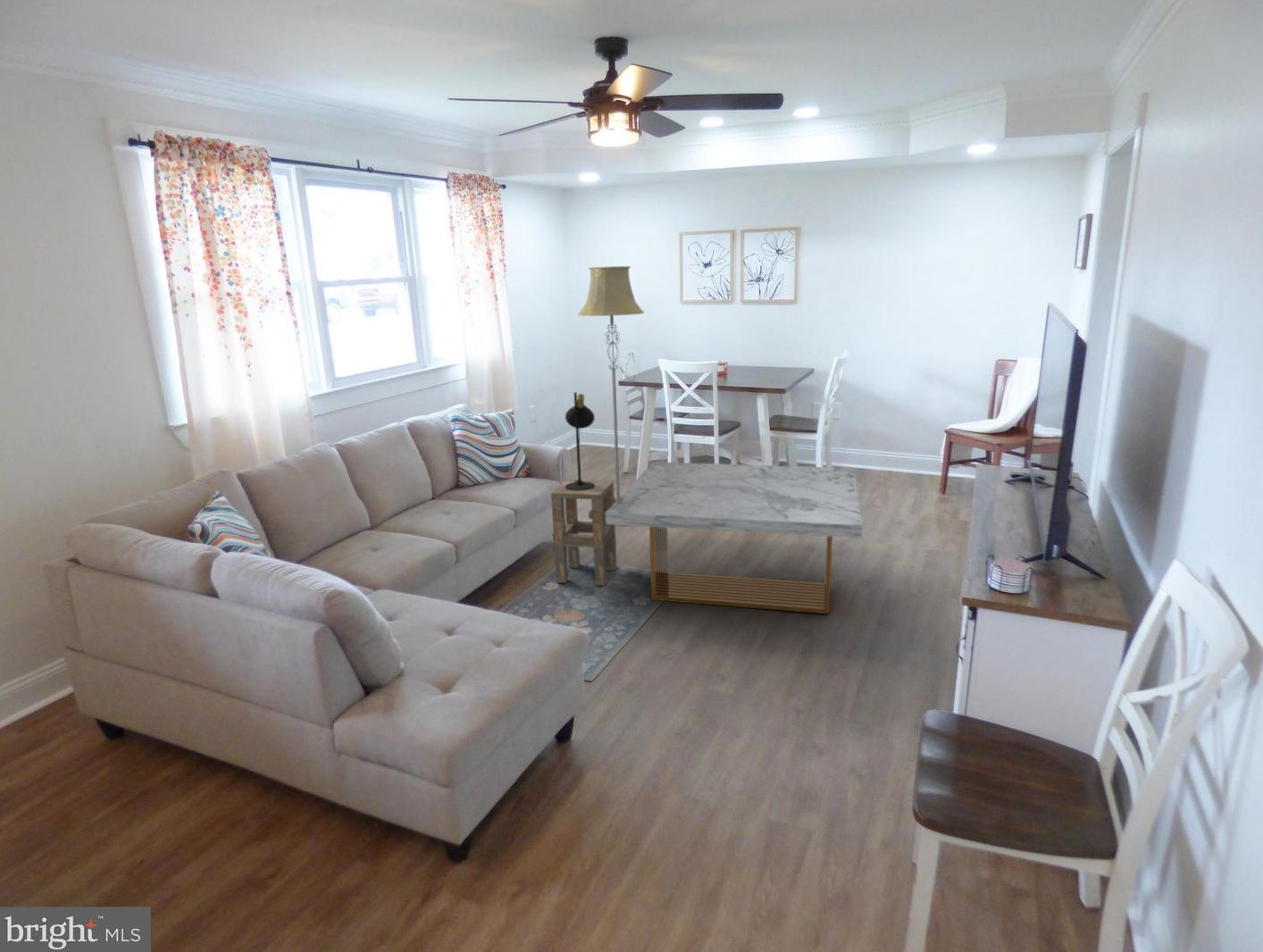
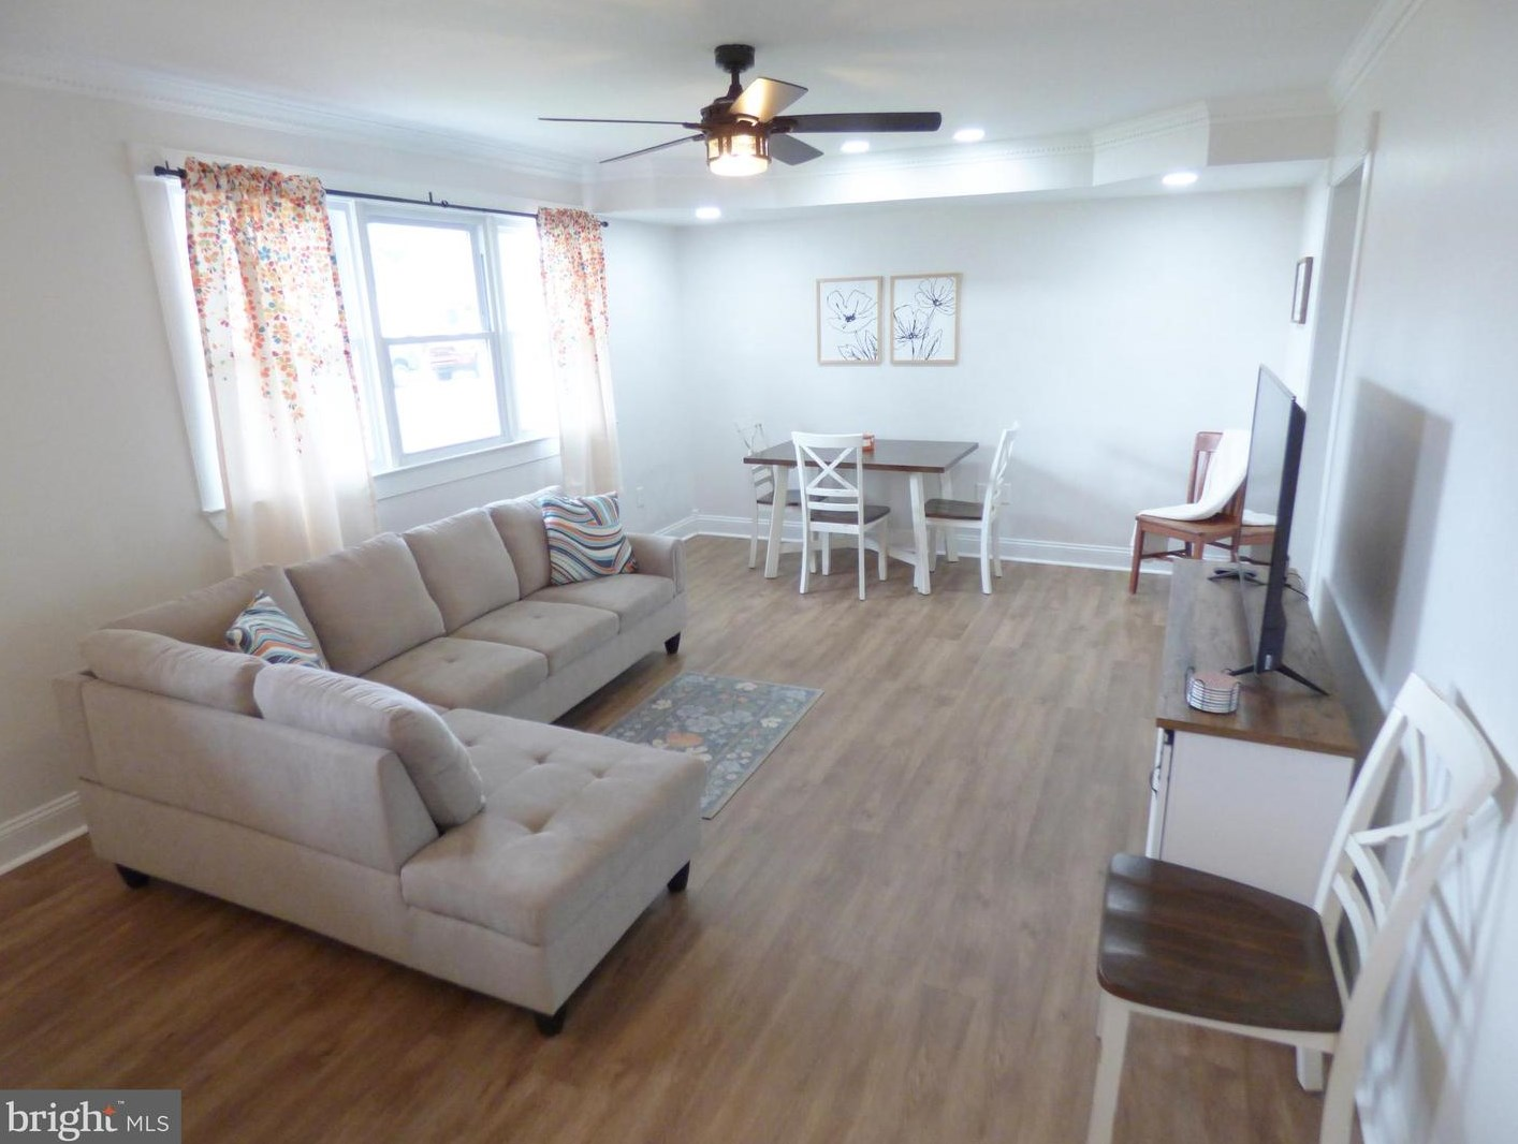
- side table (585, 530)
- floor lamp (614, 397)
- coffee table (744, 531)
- table lamp (578, 438)
